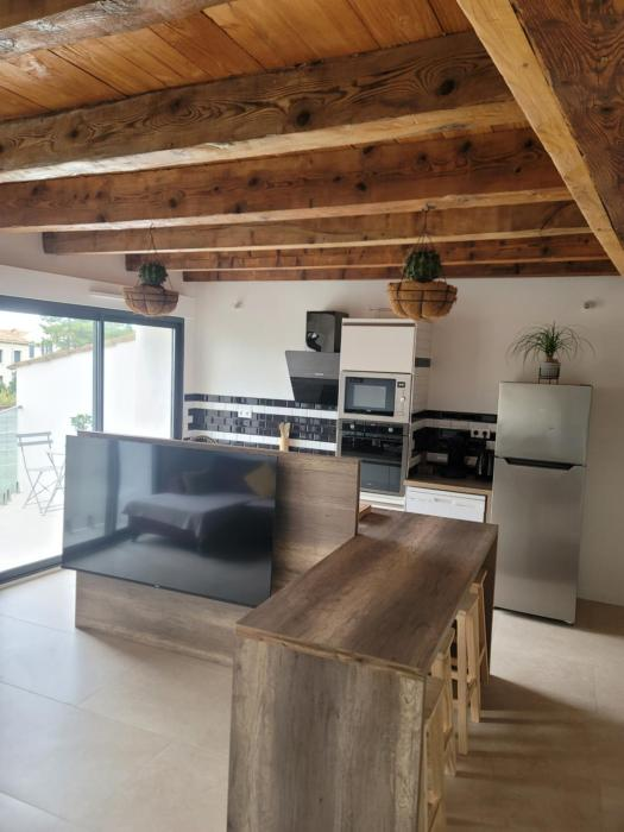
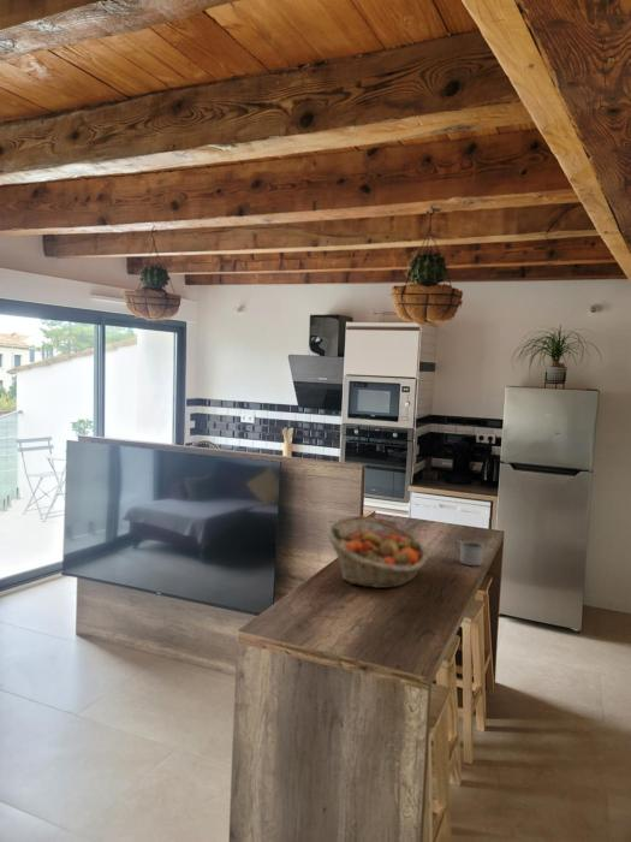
+ mug (469, 552)
+ fruit basket (376, 550)
